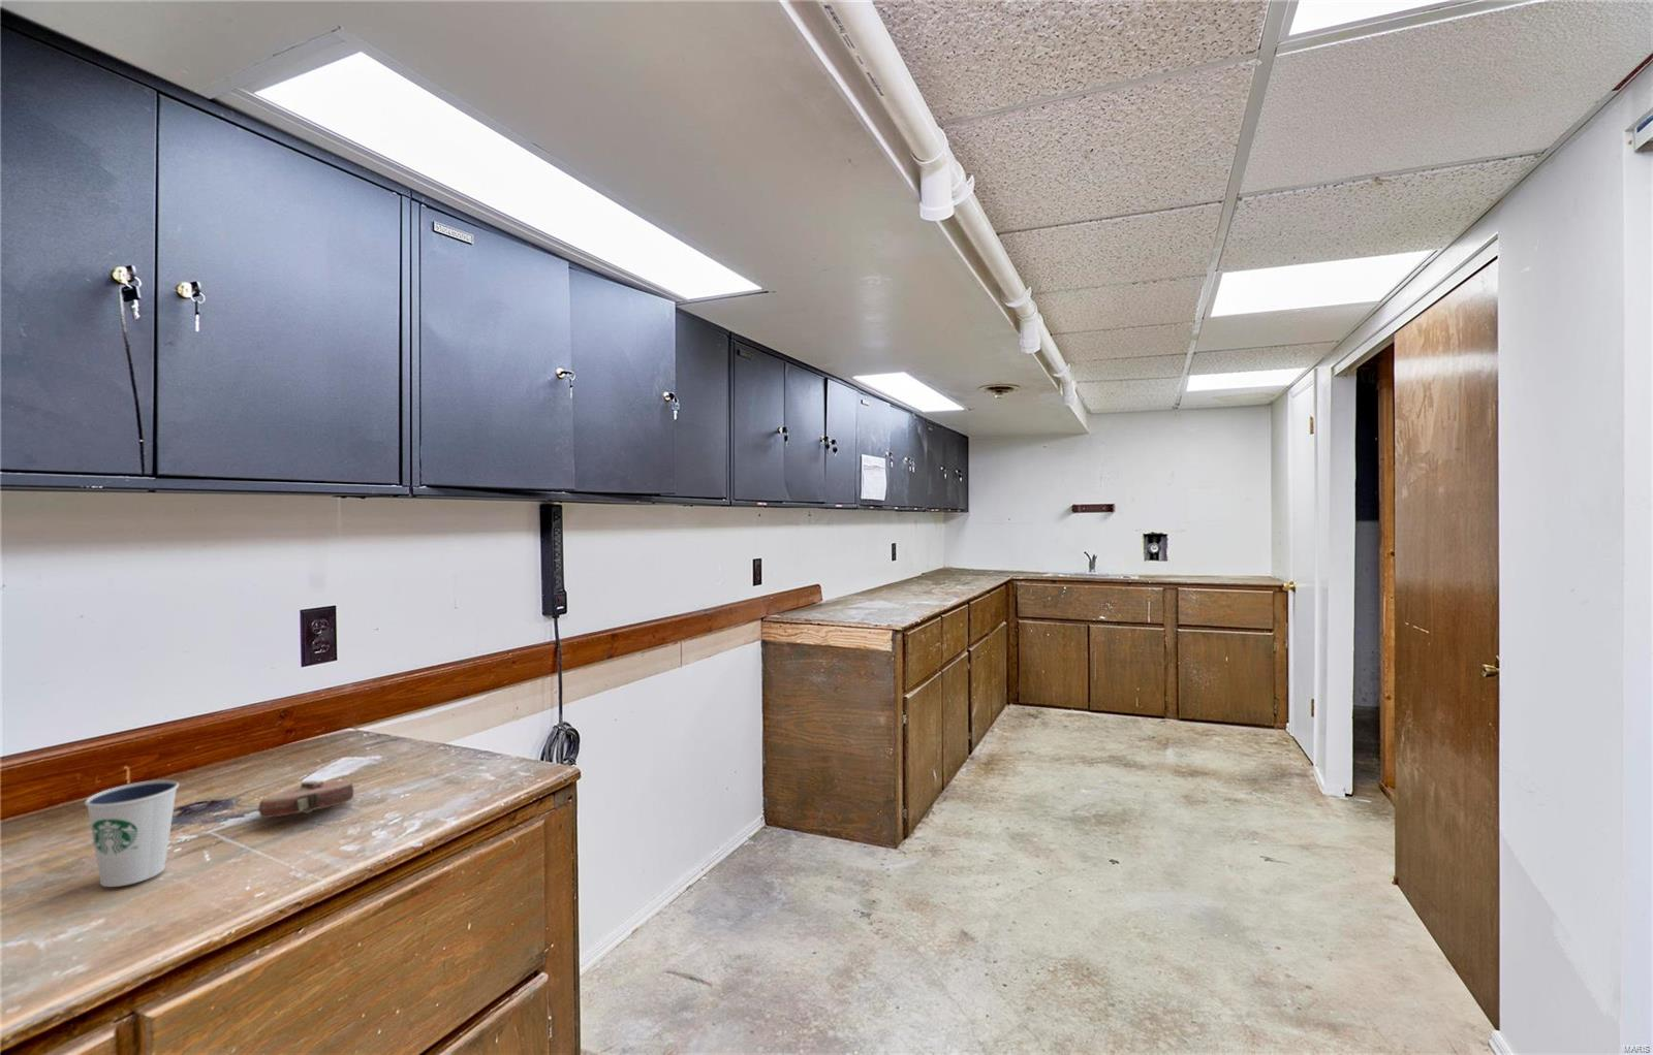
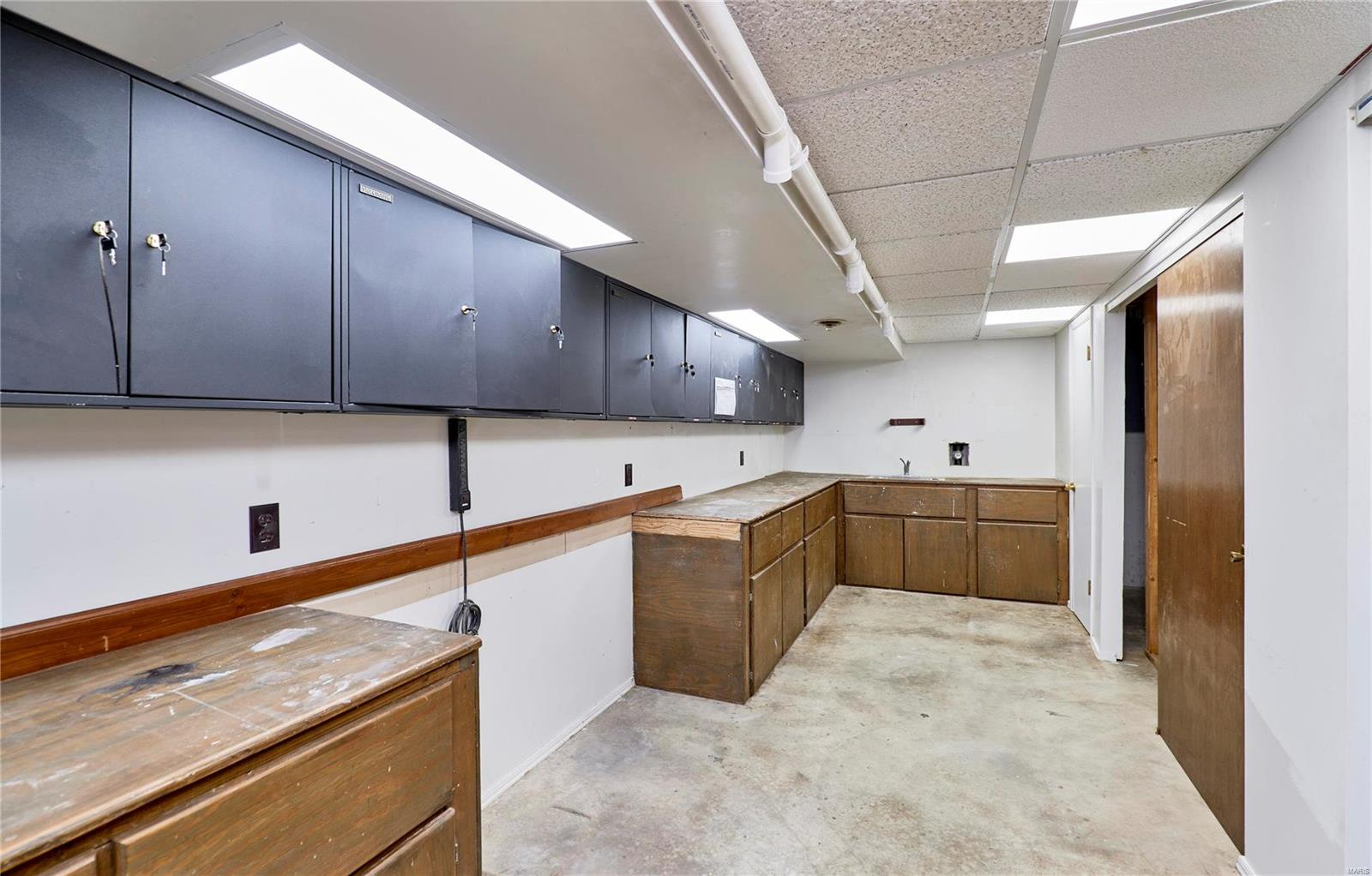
- tape measure (307, 798)
- dixie cup (134, 835)
